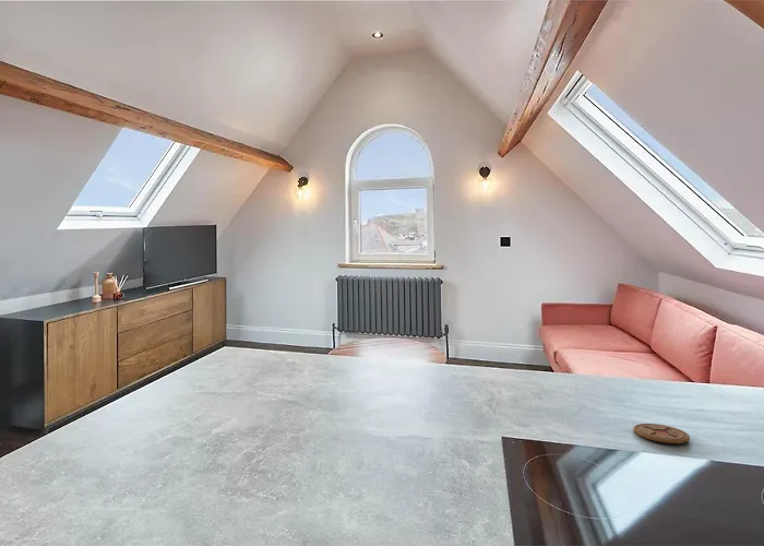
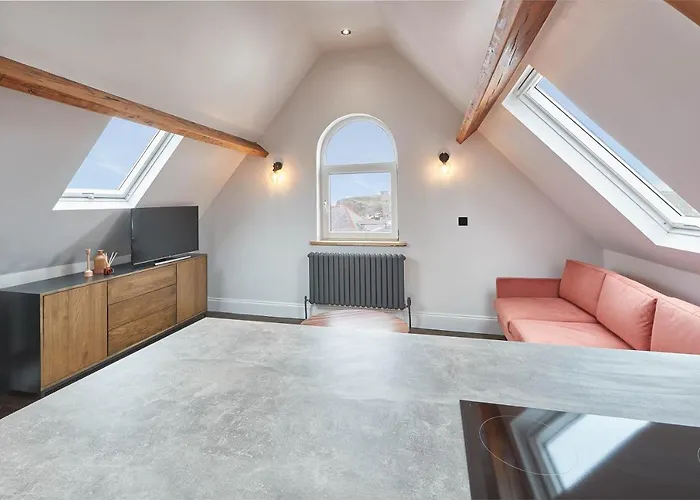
- coaster (660, 432)
